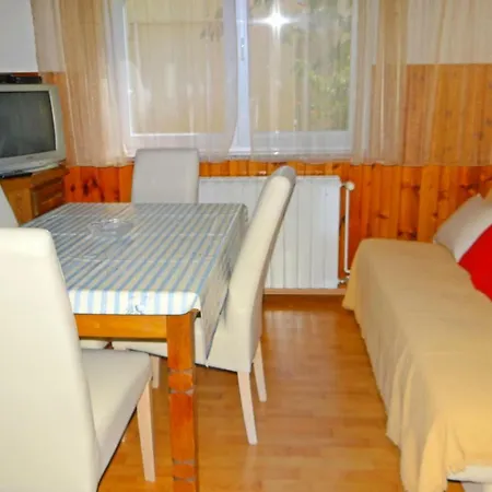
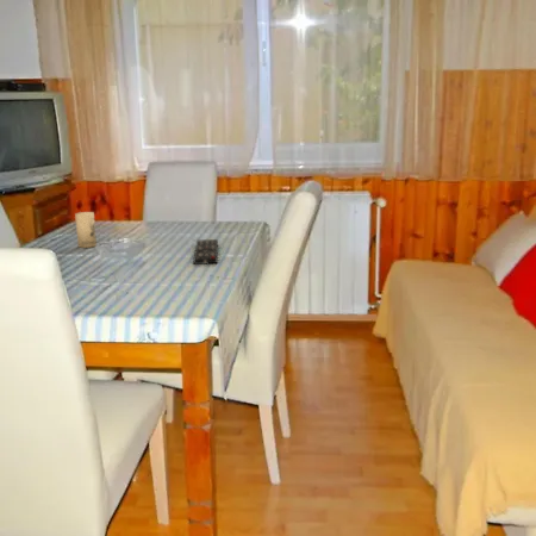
+ candle (86, 229)
+ remote control (206, 250)
